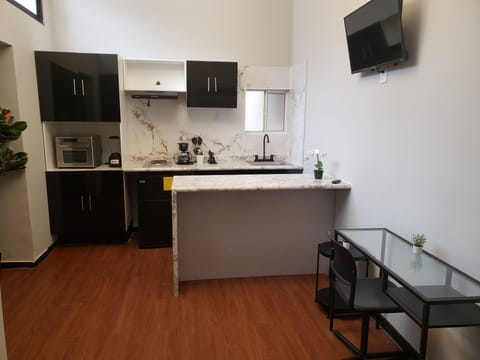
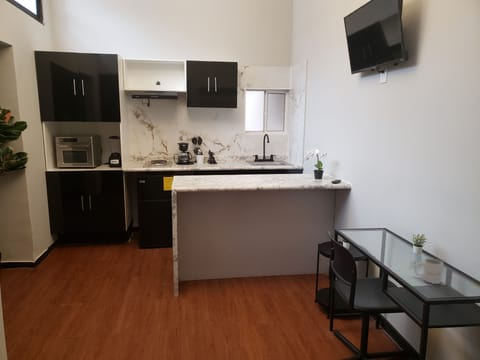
+ mug (428, 269)
